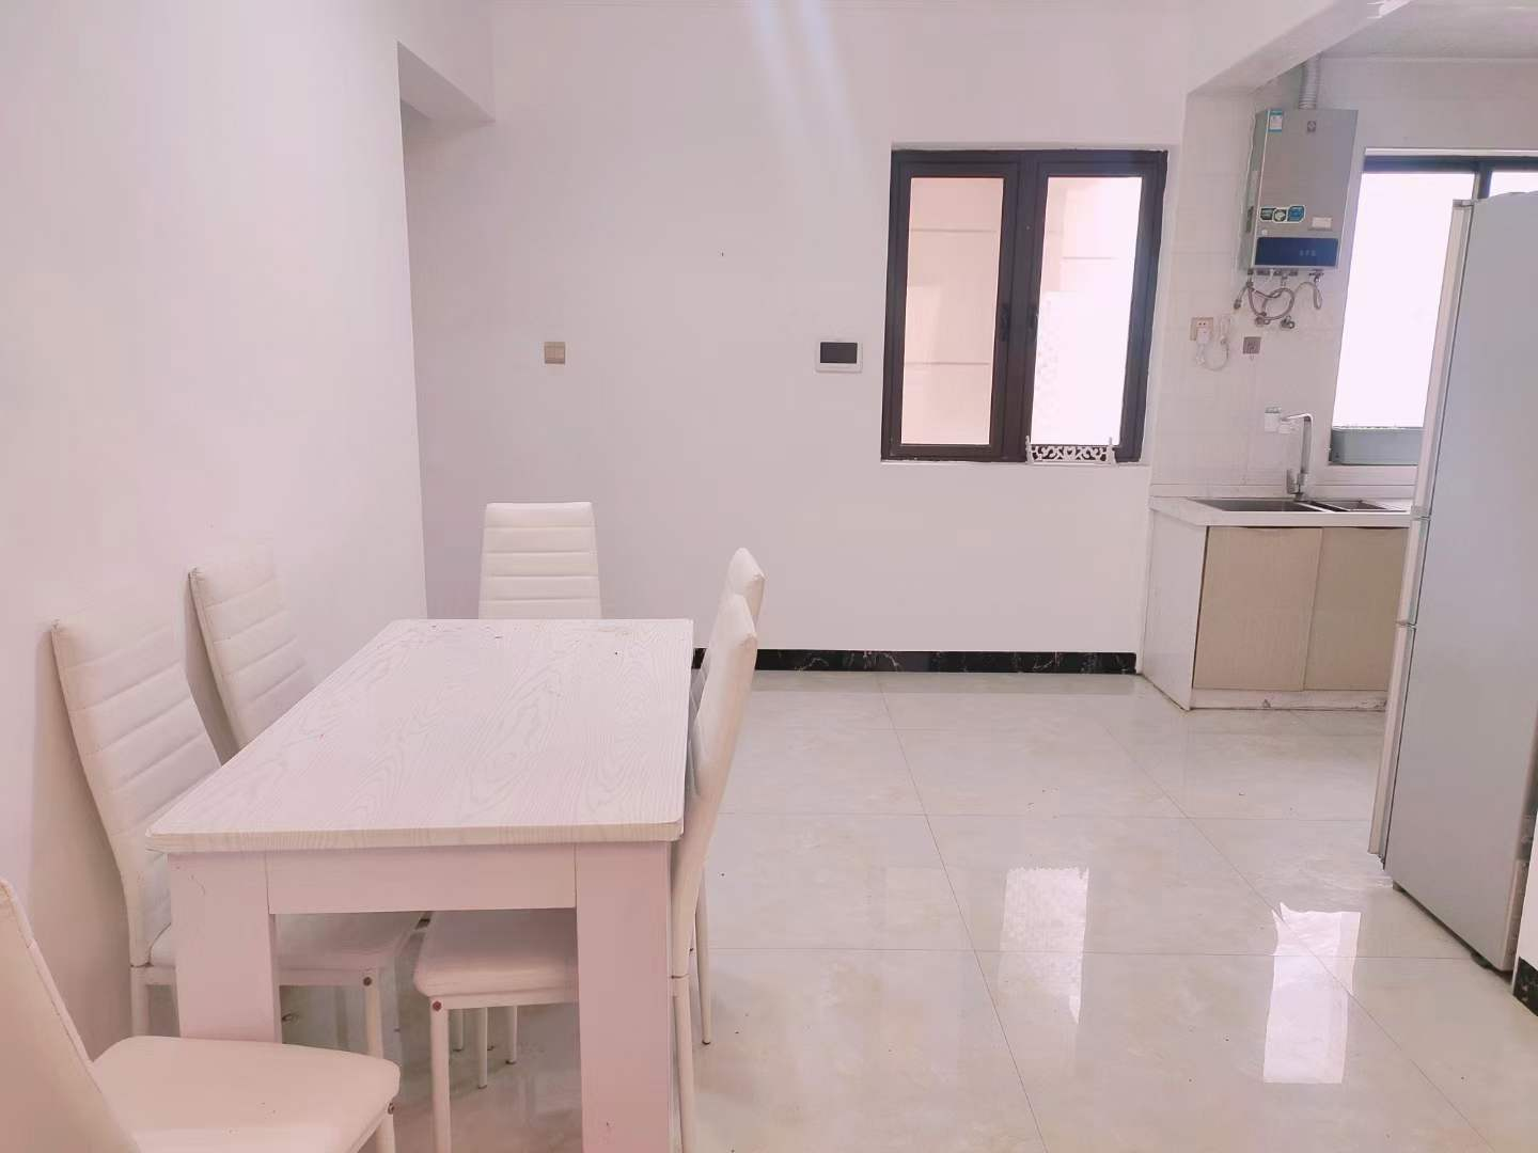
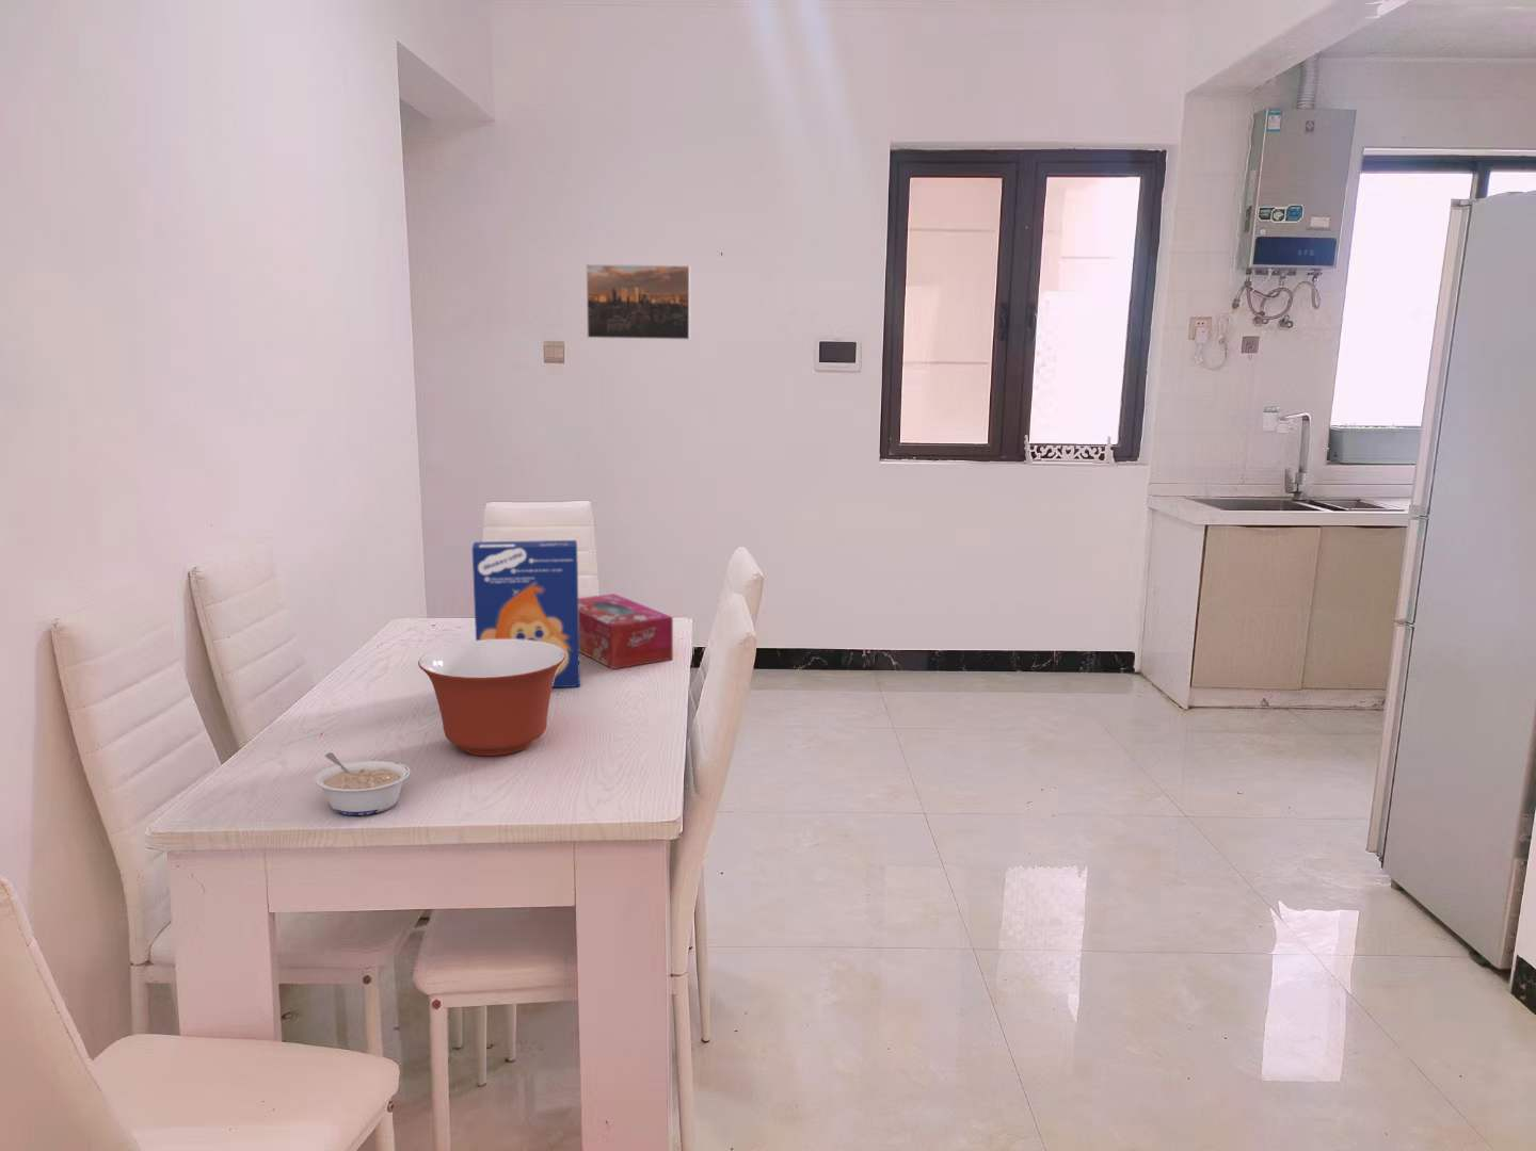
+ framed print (637, 301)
+ mixing bowl (495, 700)
+ tissue box (613, 629)
+ cereal box (527, 615)
+ legume (359, 786)
